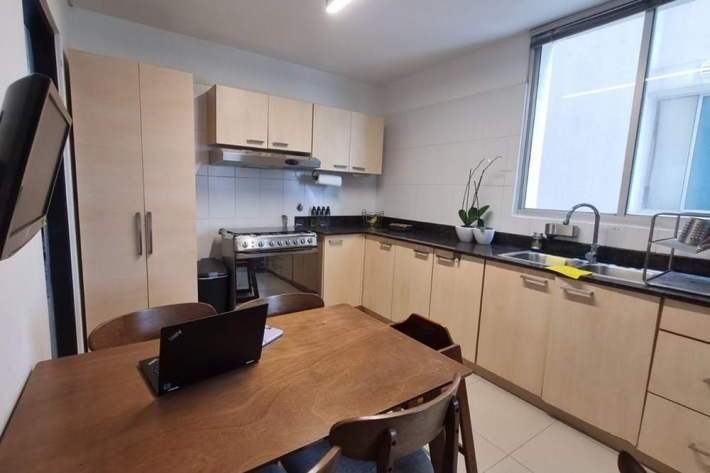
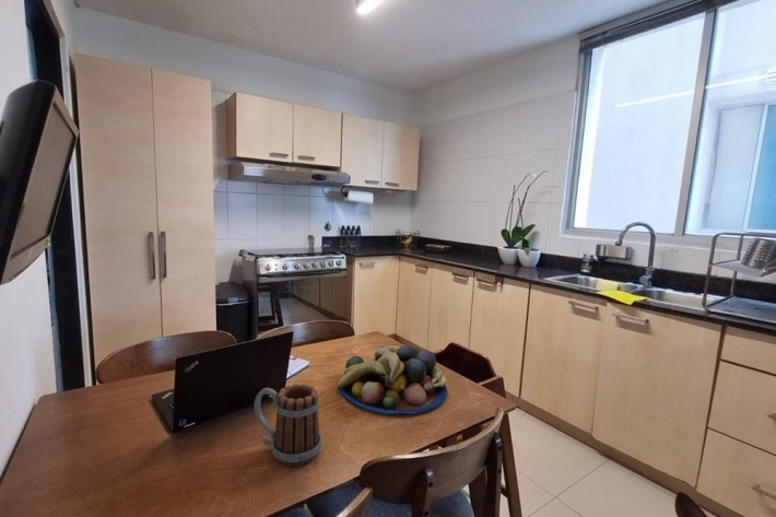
+ mug (286, 421)
+ fruit bowl (393, 368)
